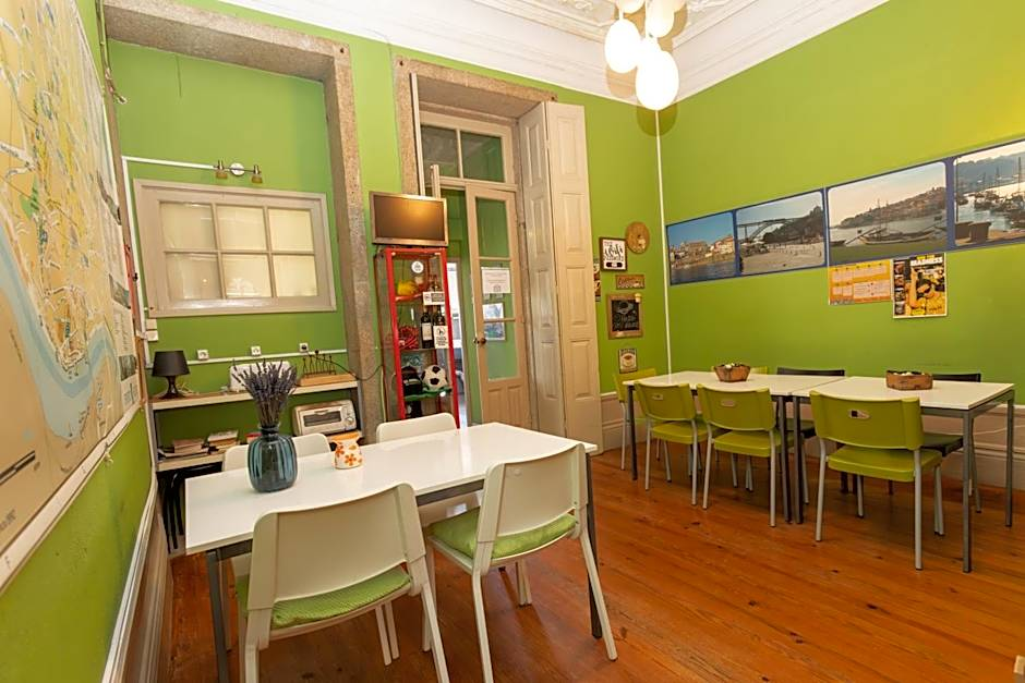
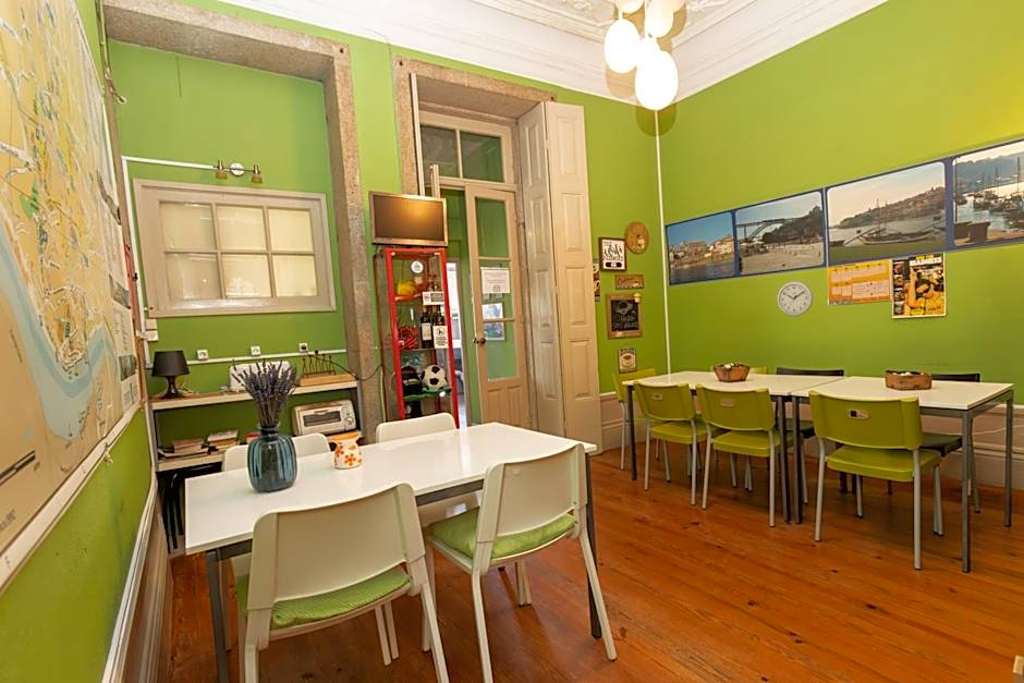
+ wall clock (793, 298)
